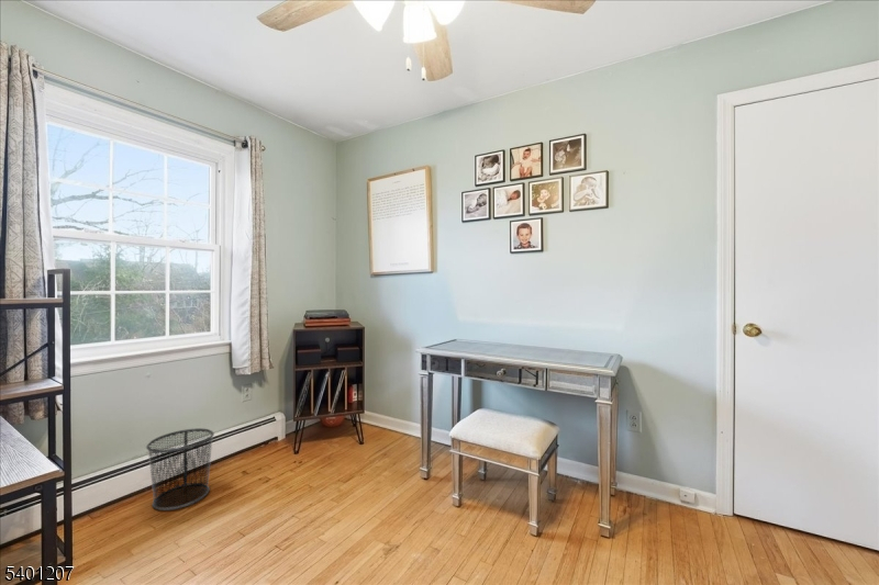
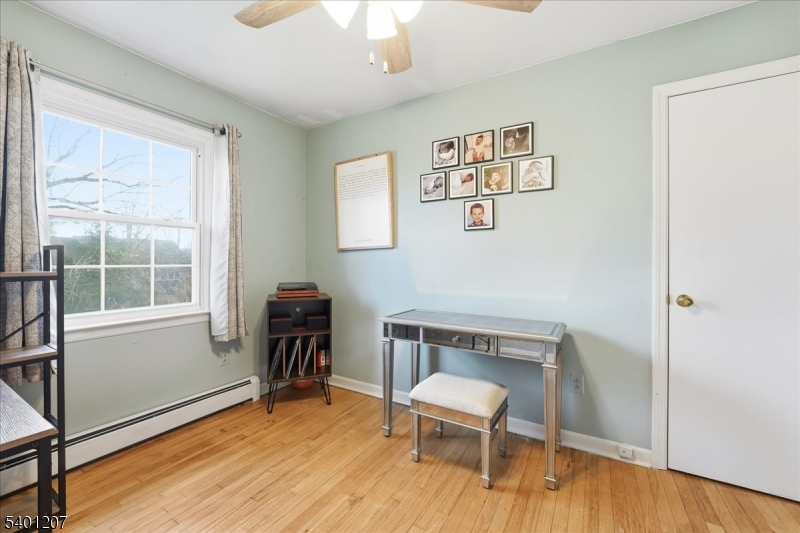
- waste bin (181, 466)
